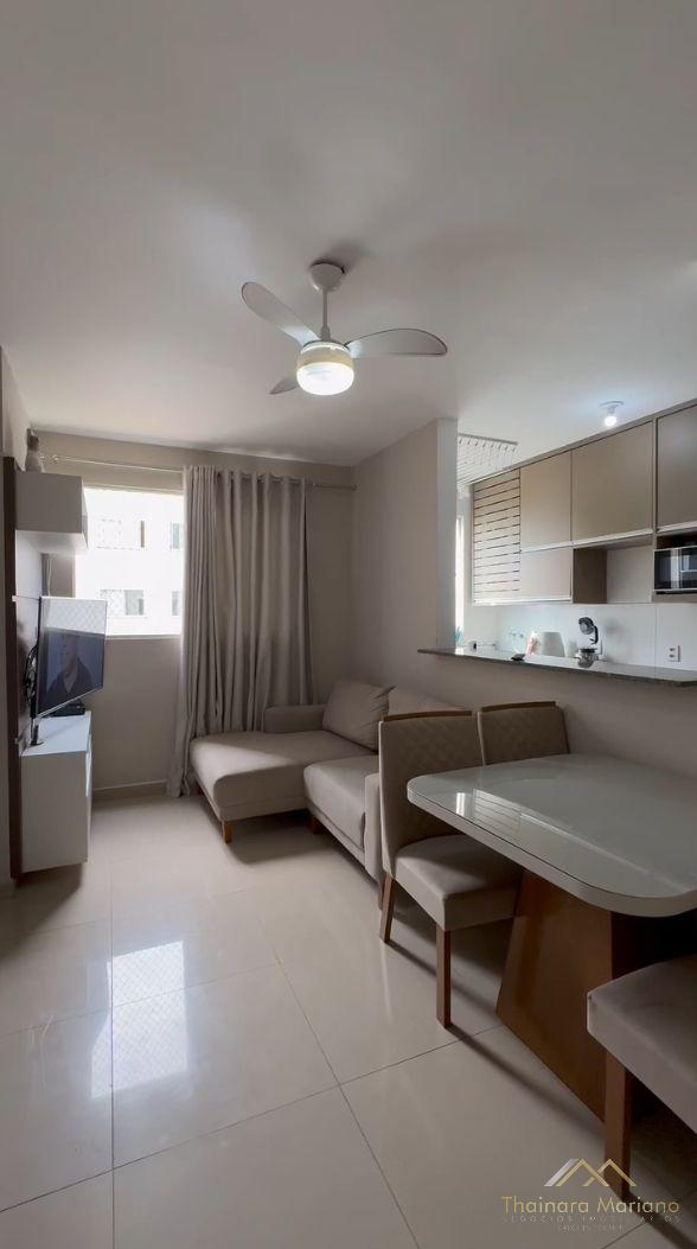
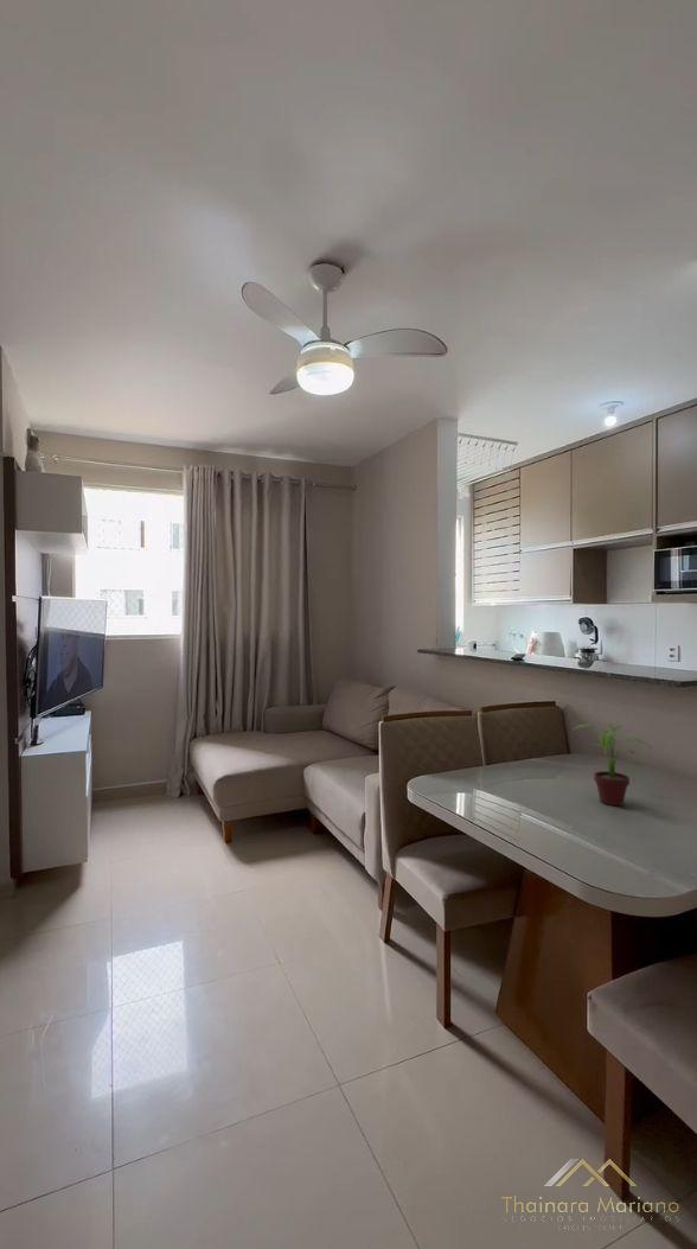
+ potted plant (609, 763)
